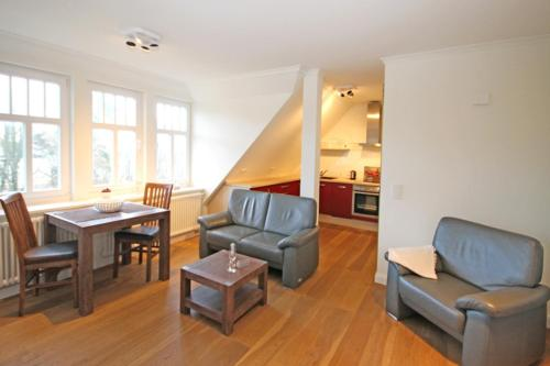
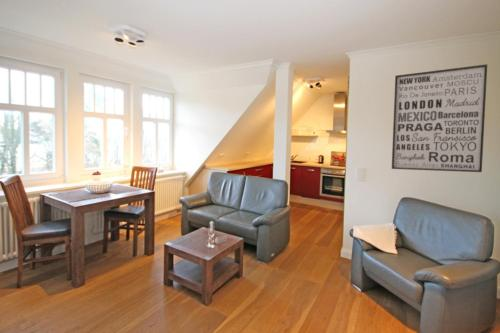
+ wall art (435, 121)
